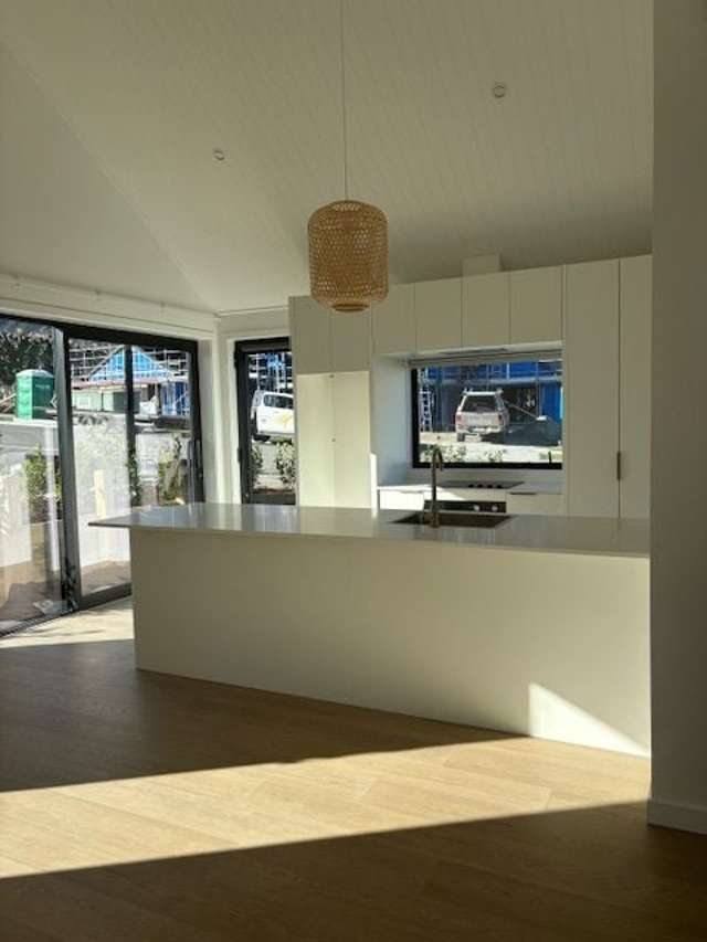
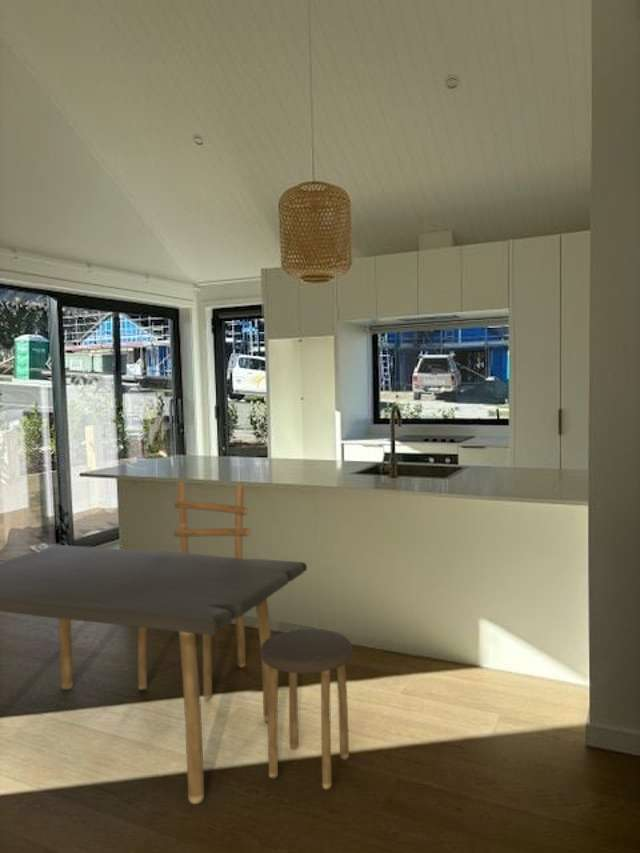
+ dining table (180, 611)
